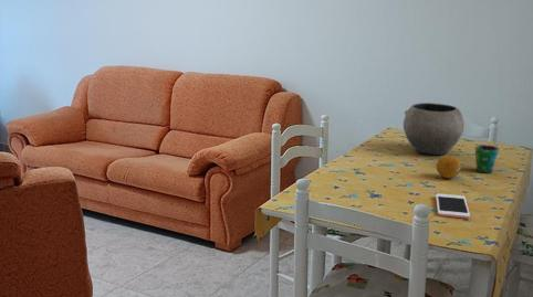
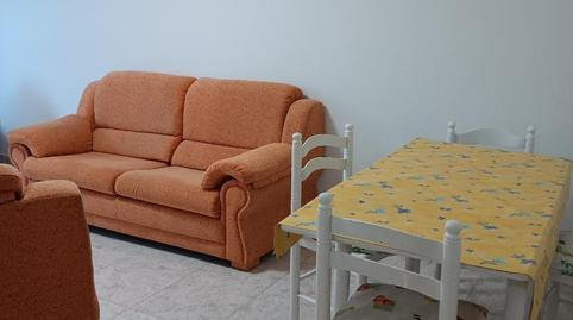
- bowl (432, 128)
- cell phone (451, 205)
- cup (484, 158)
- fruit (448, 167)
